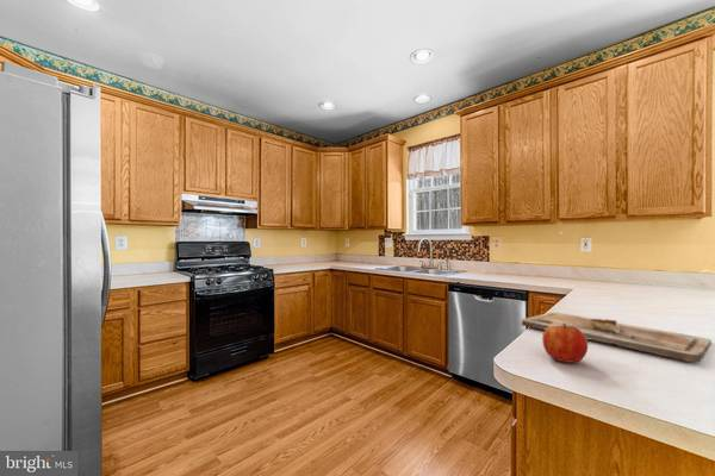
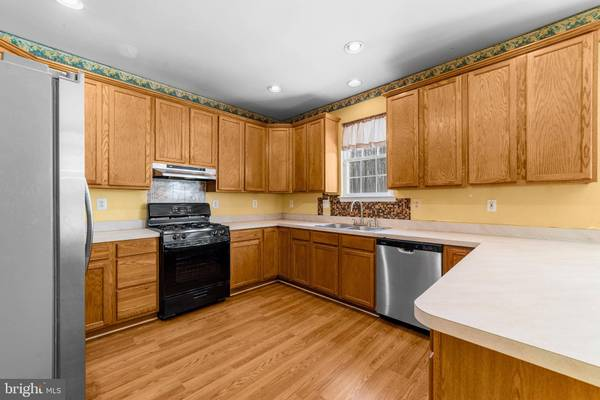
- apple (564, 340)
- cutting board (607, 324)
